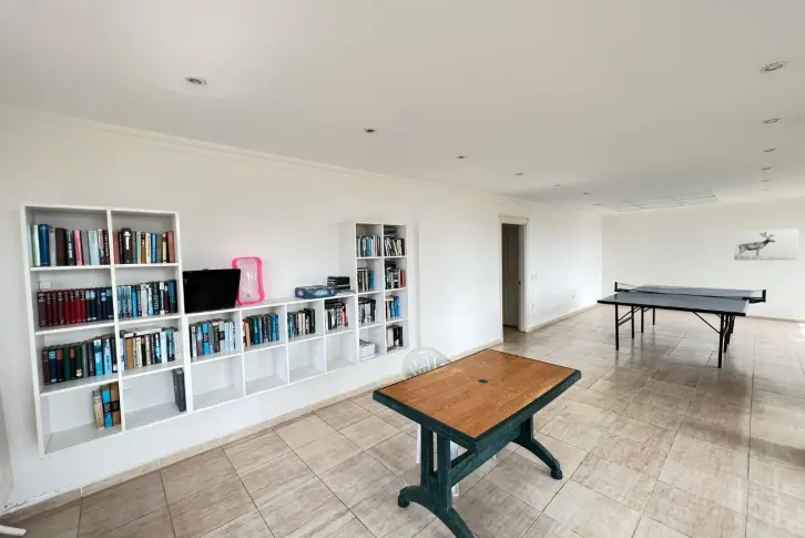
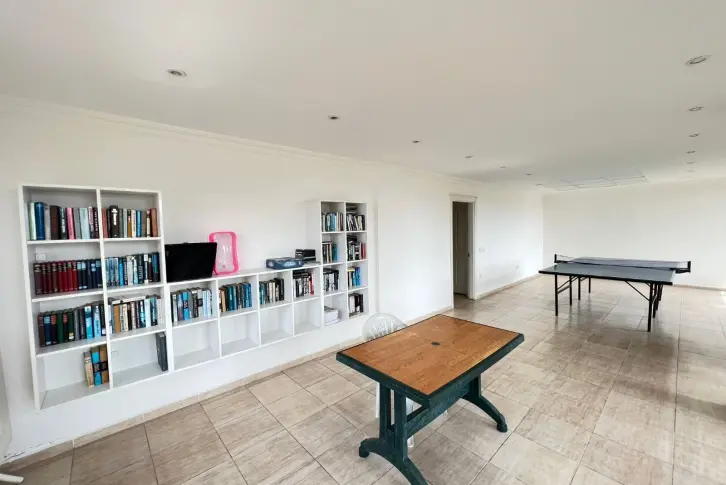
- wall art (764, 245)
